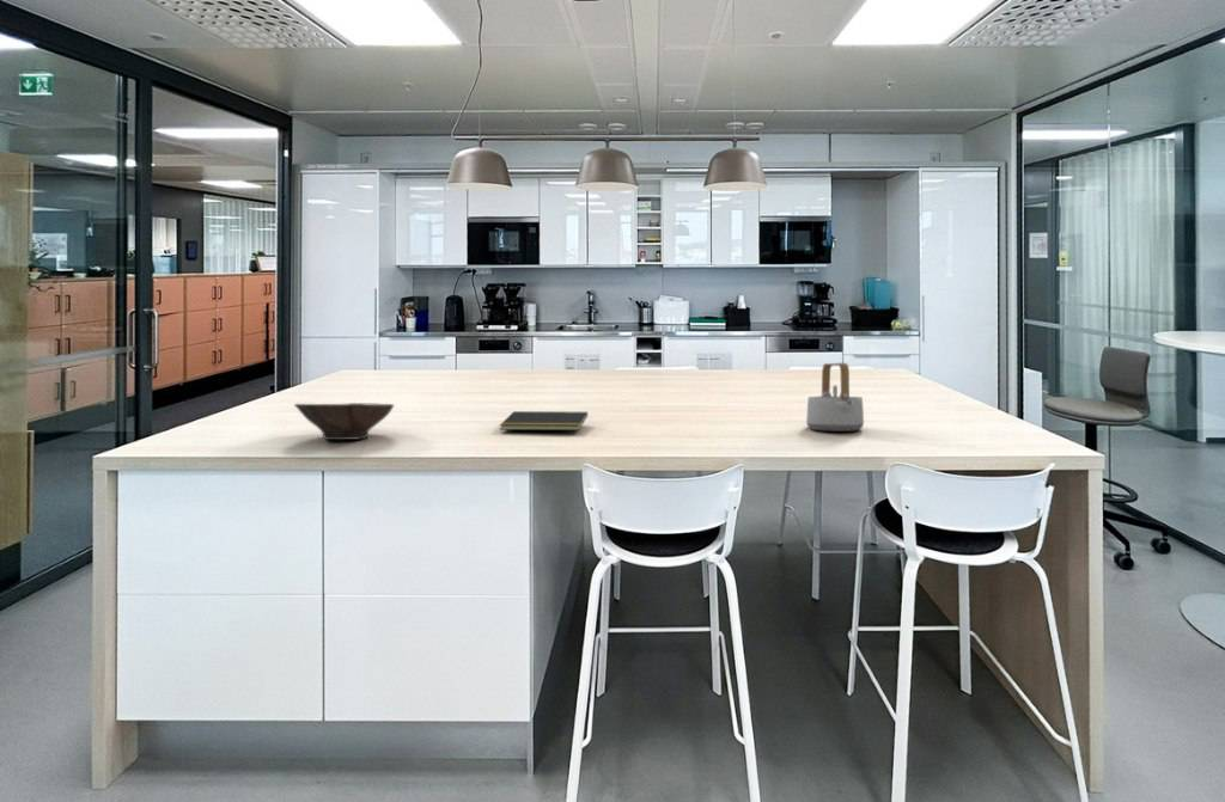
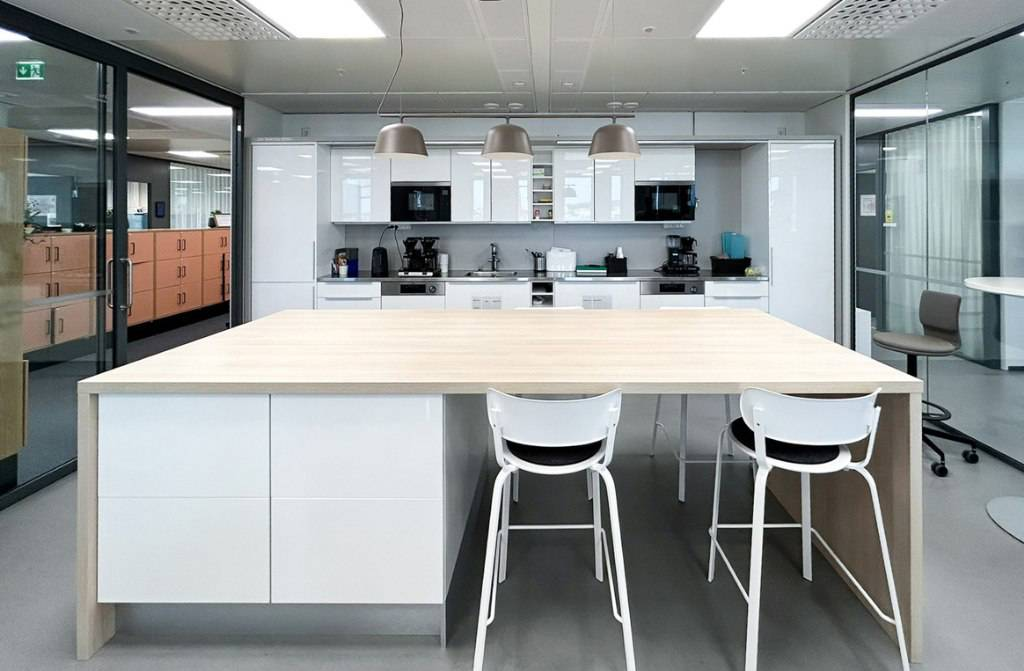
- notepad (544, 420)
- teapot (836, 396)
- bowl (346, 420)
